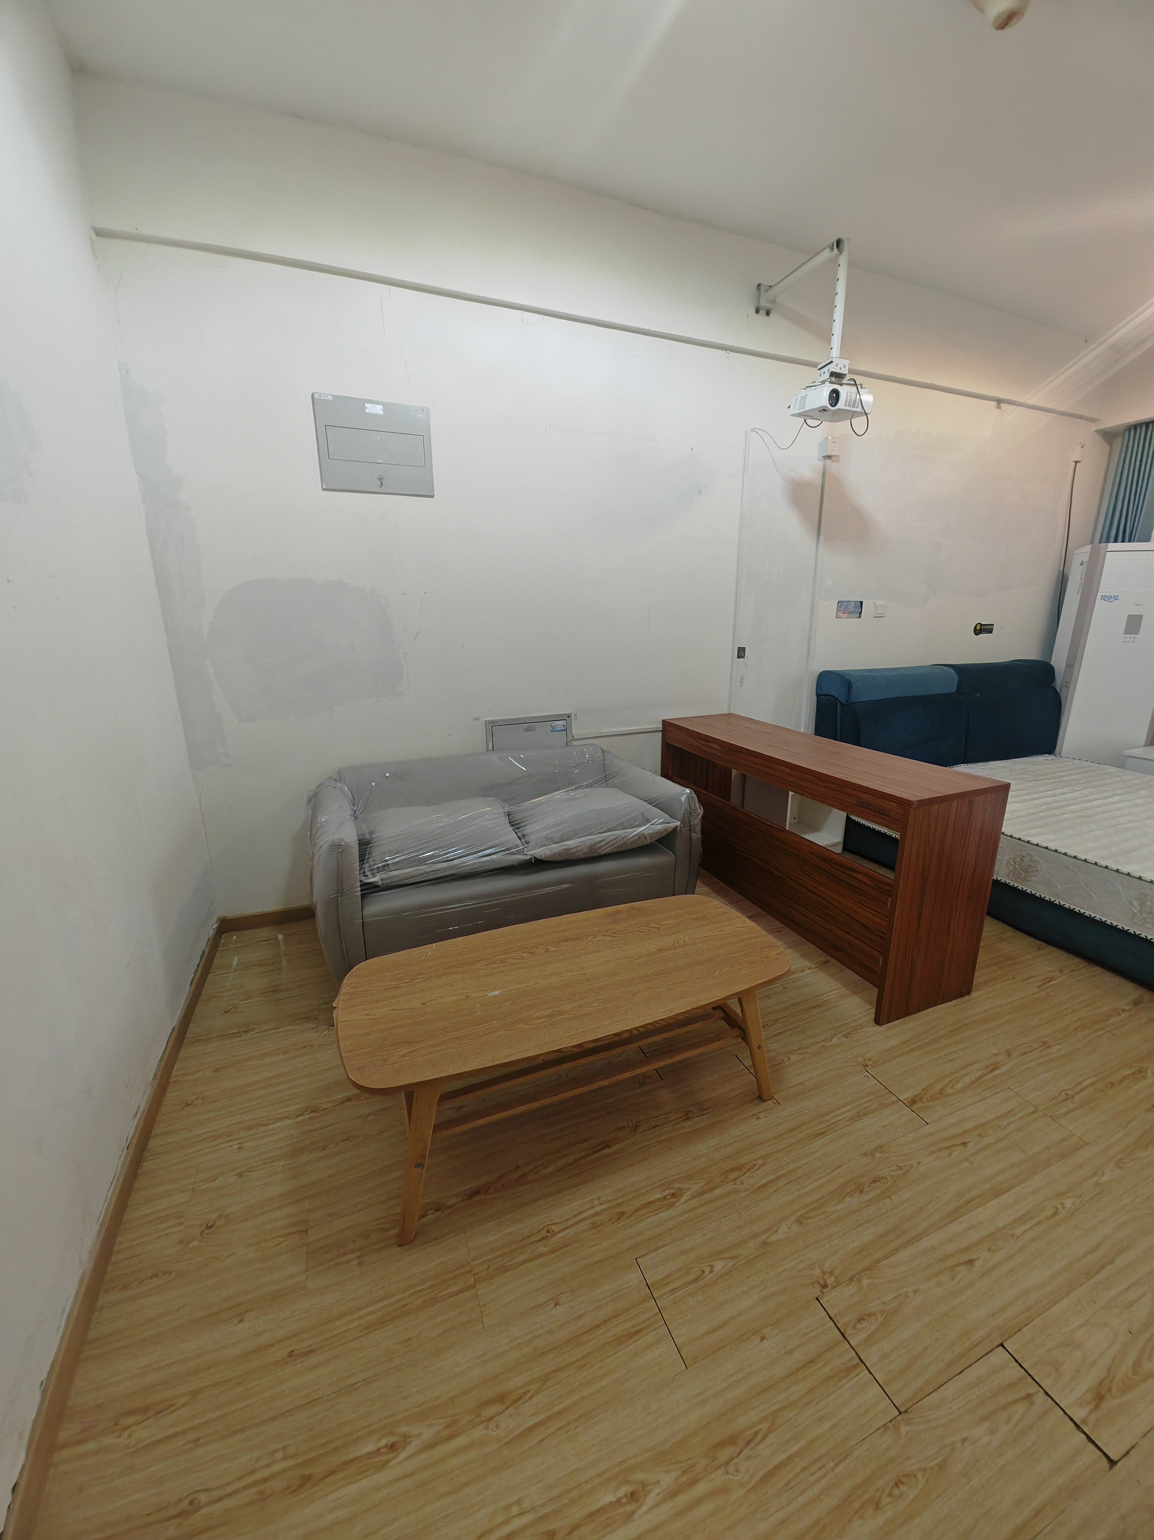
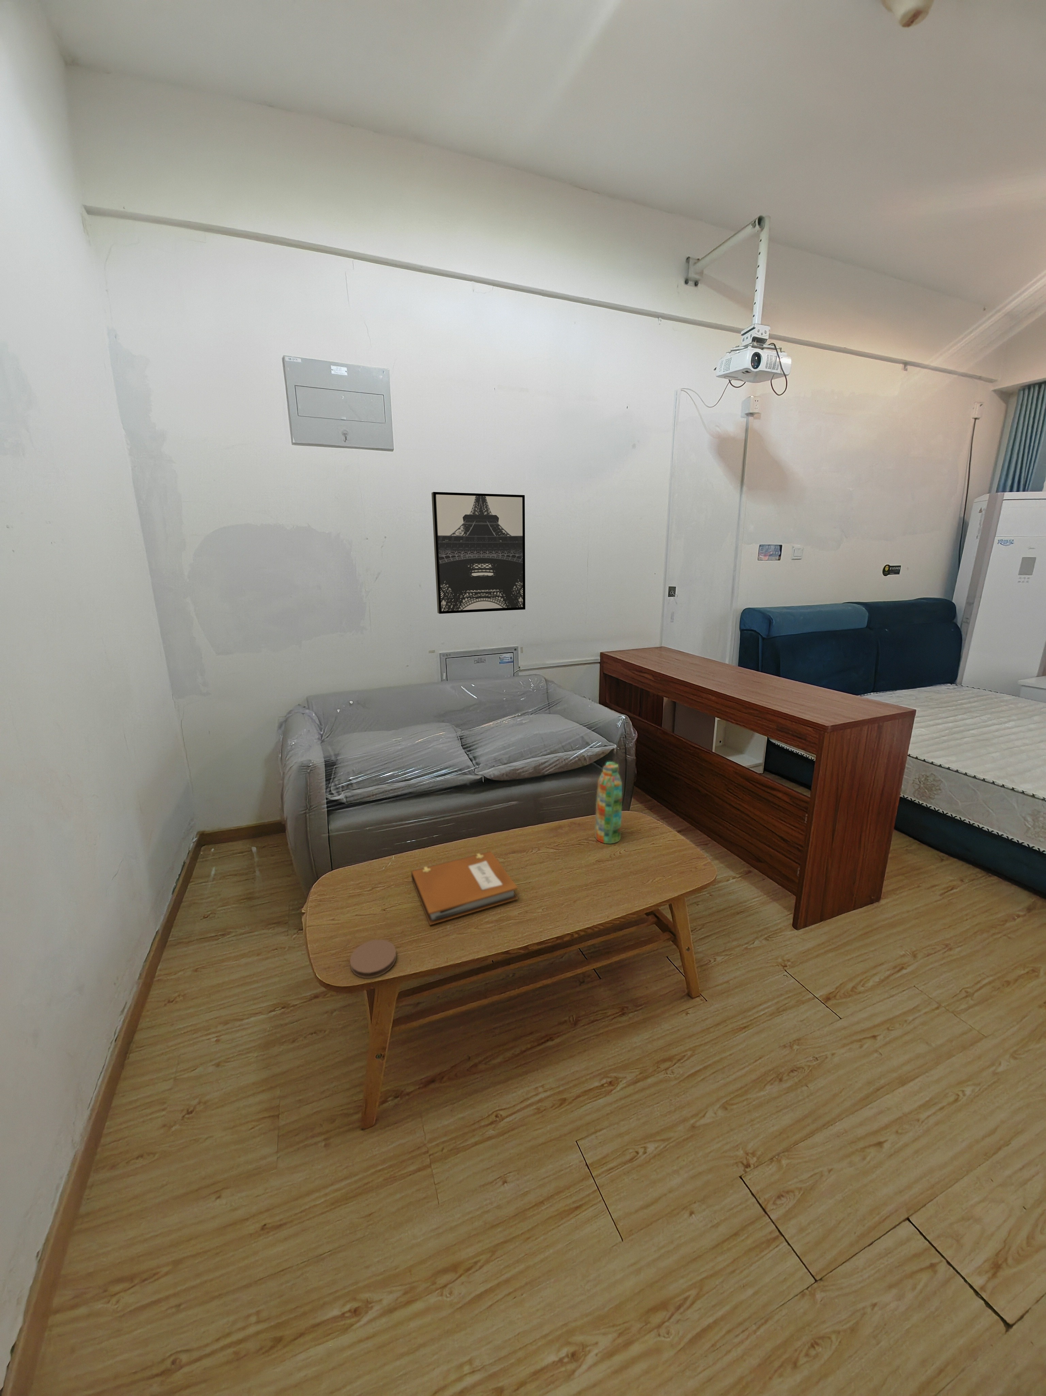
+ water bottle (609, 801)
+ wall art (481, 554)
+ coaster (374, 957)
+ notebook (465, 883)
